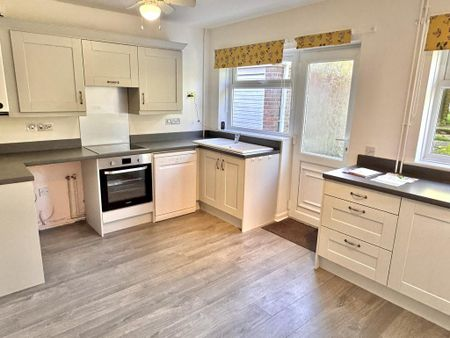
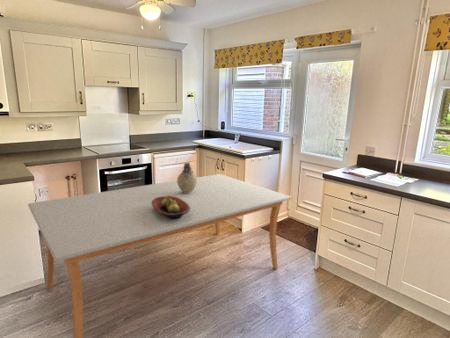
+ vase (186, 178)
+ dining table (170, 235)
+ fruit bowl (170, 205)
